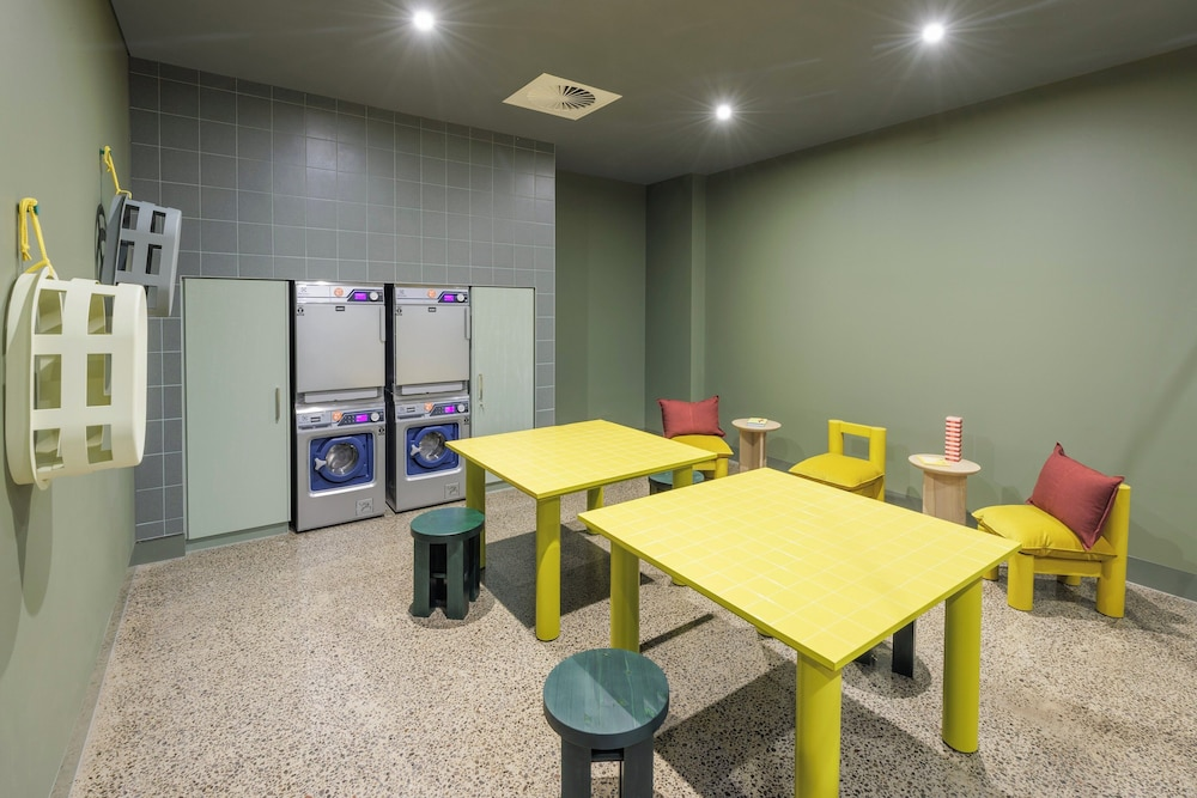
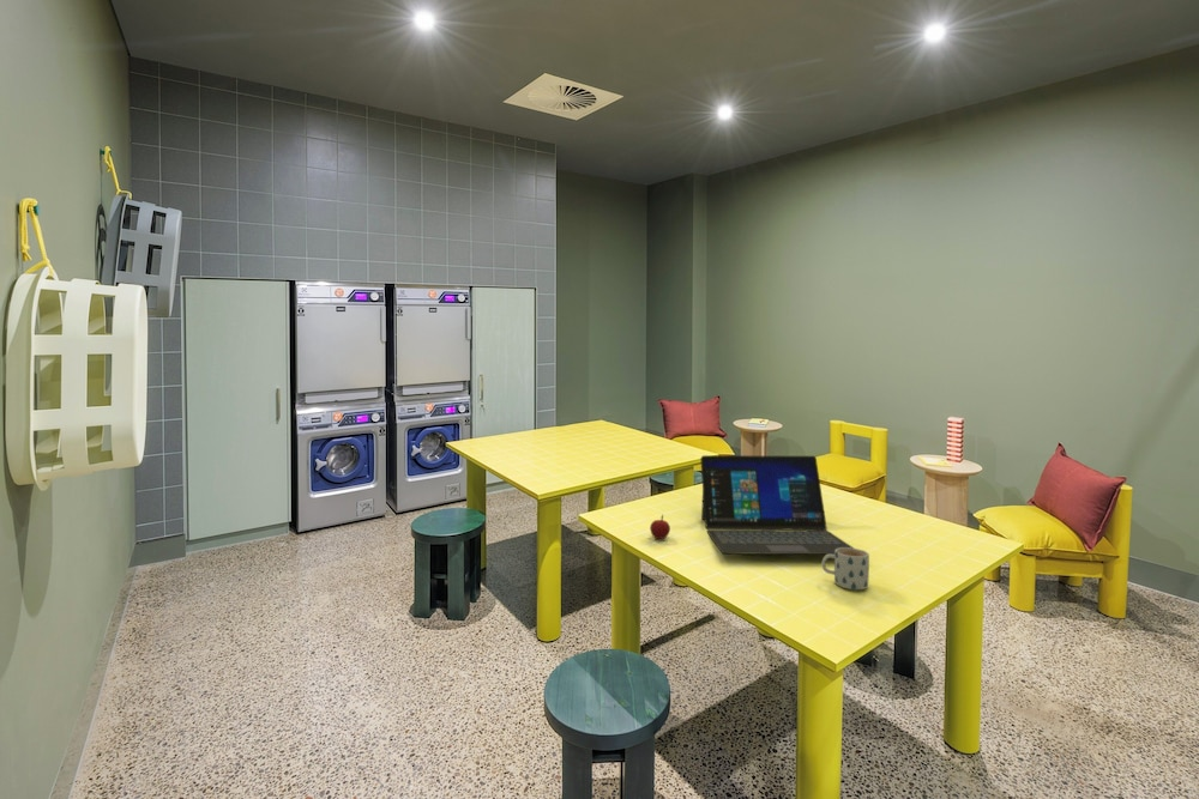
+ mug (844, 567)
+ laptop (772, 500)
+ apple (659, 526)
